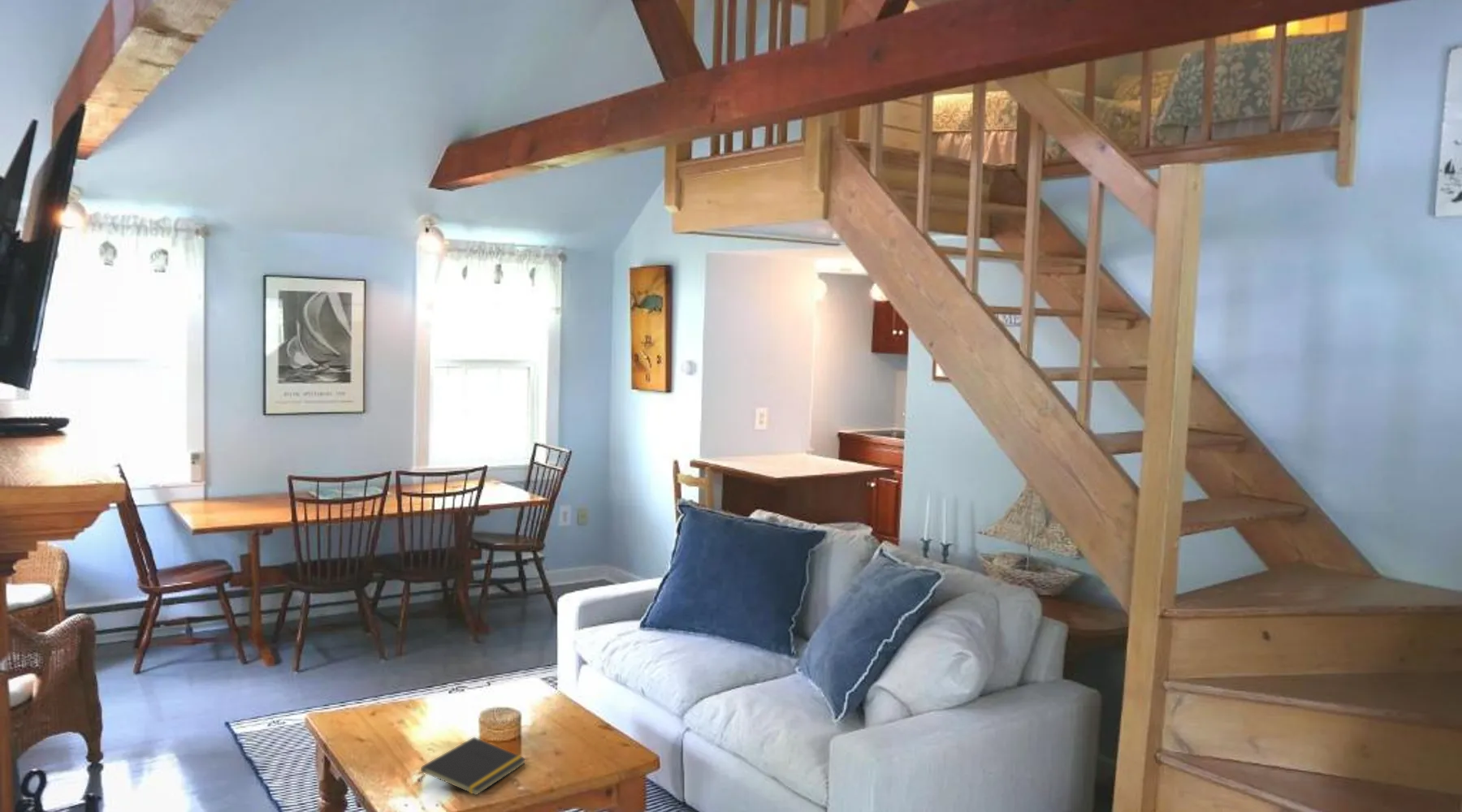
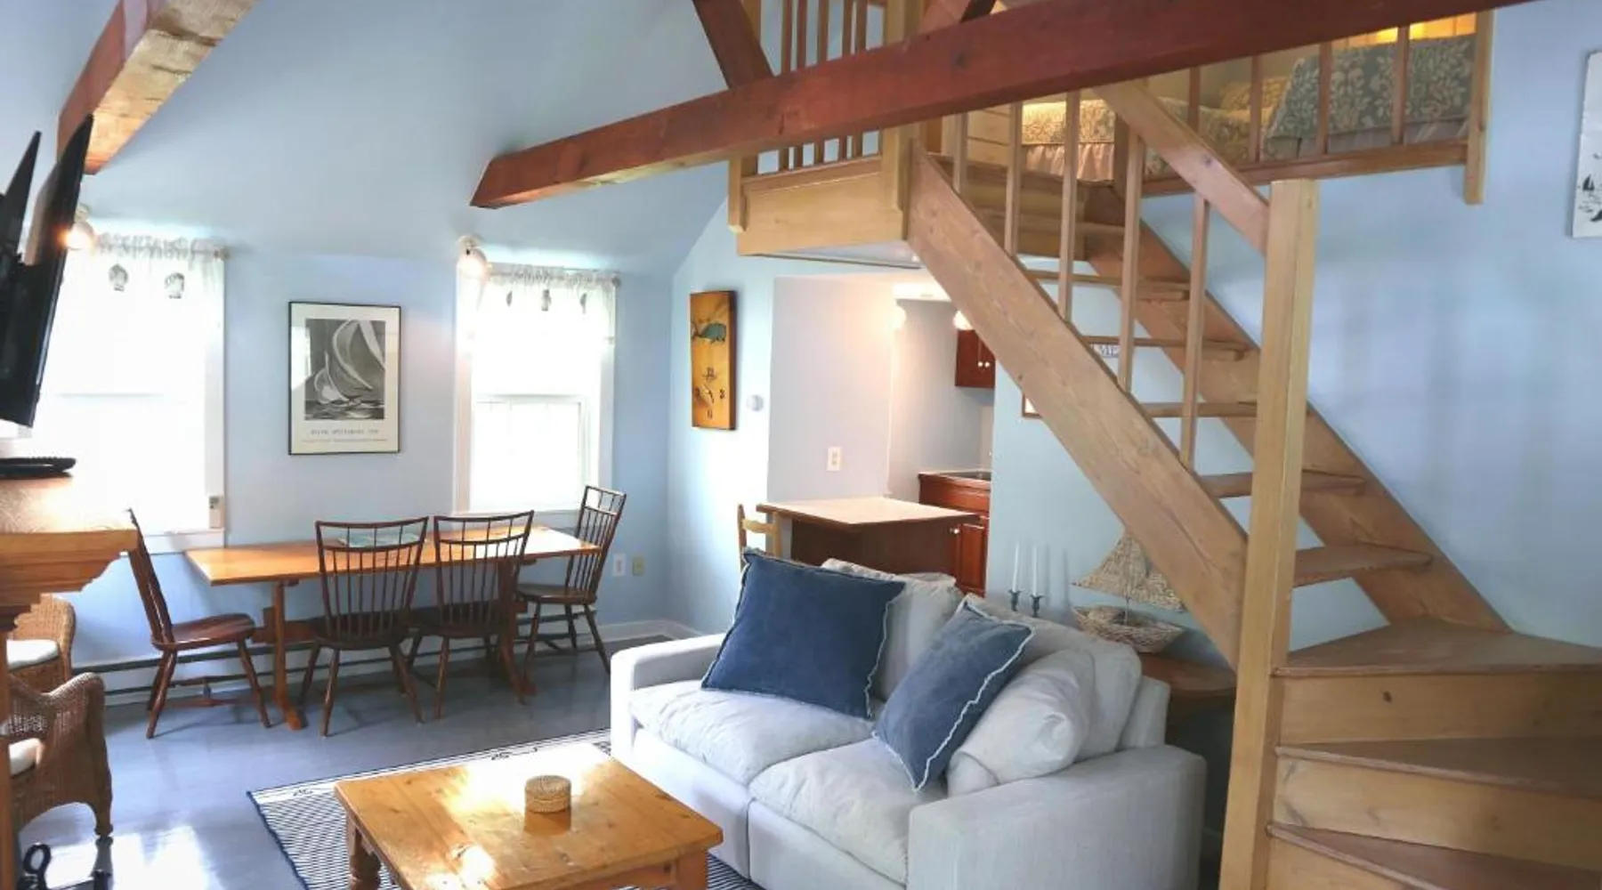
- notepad (474, 764)
